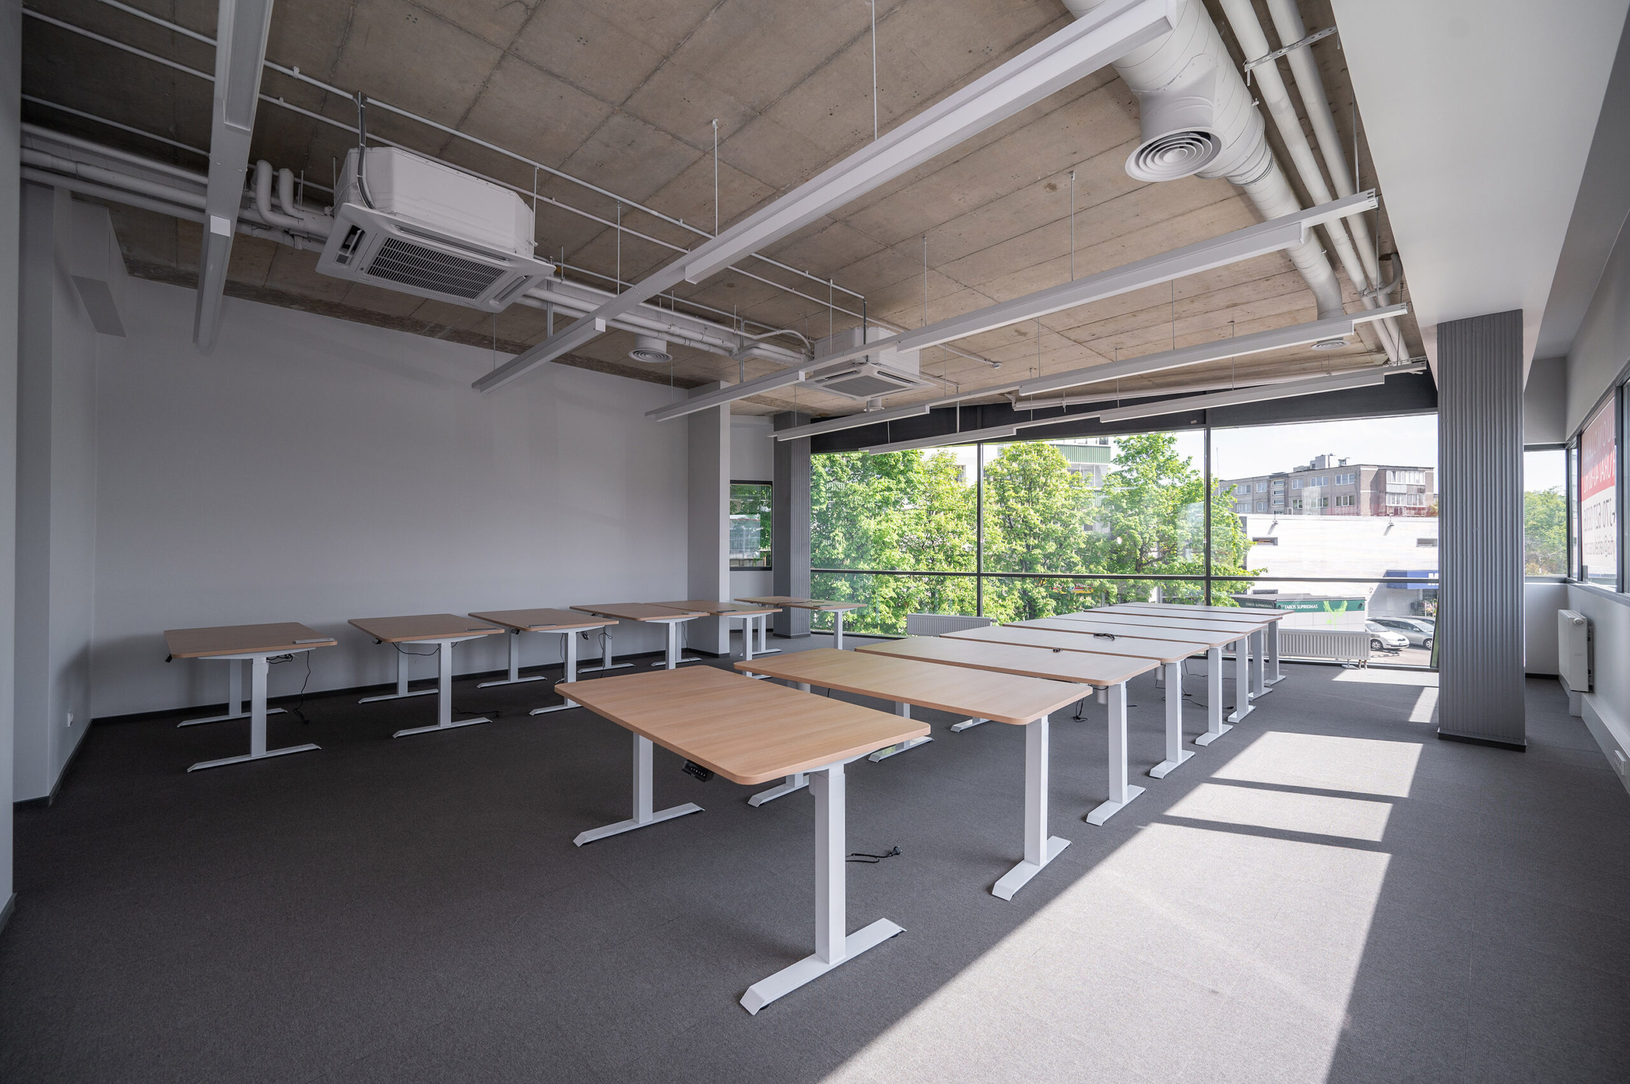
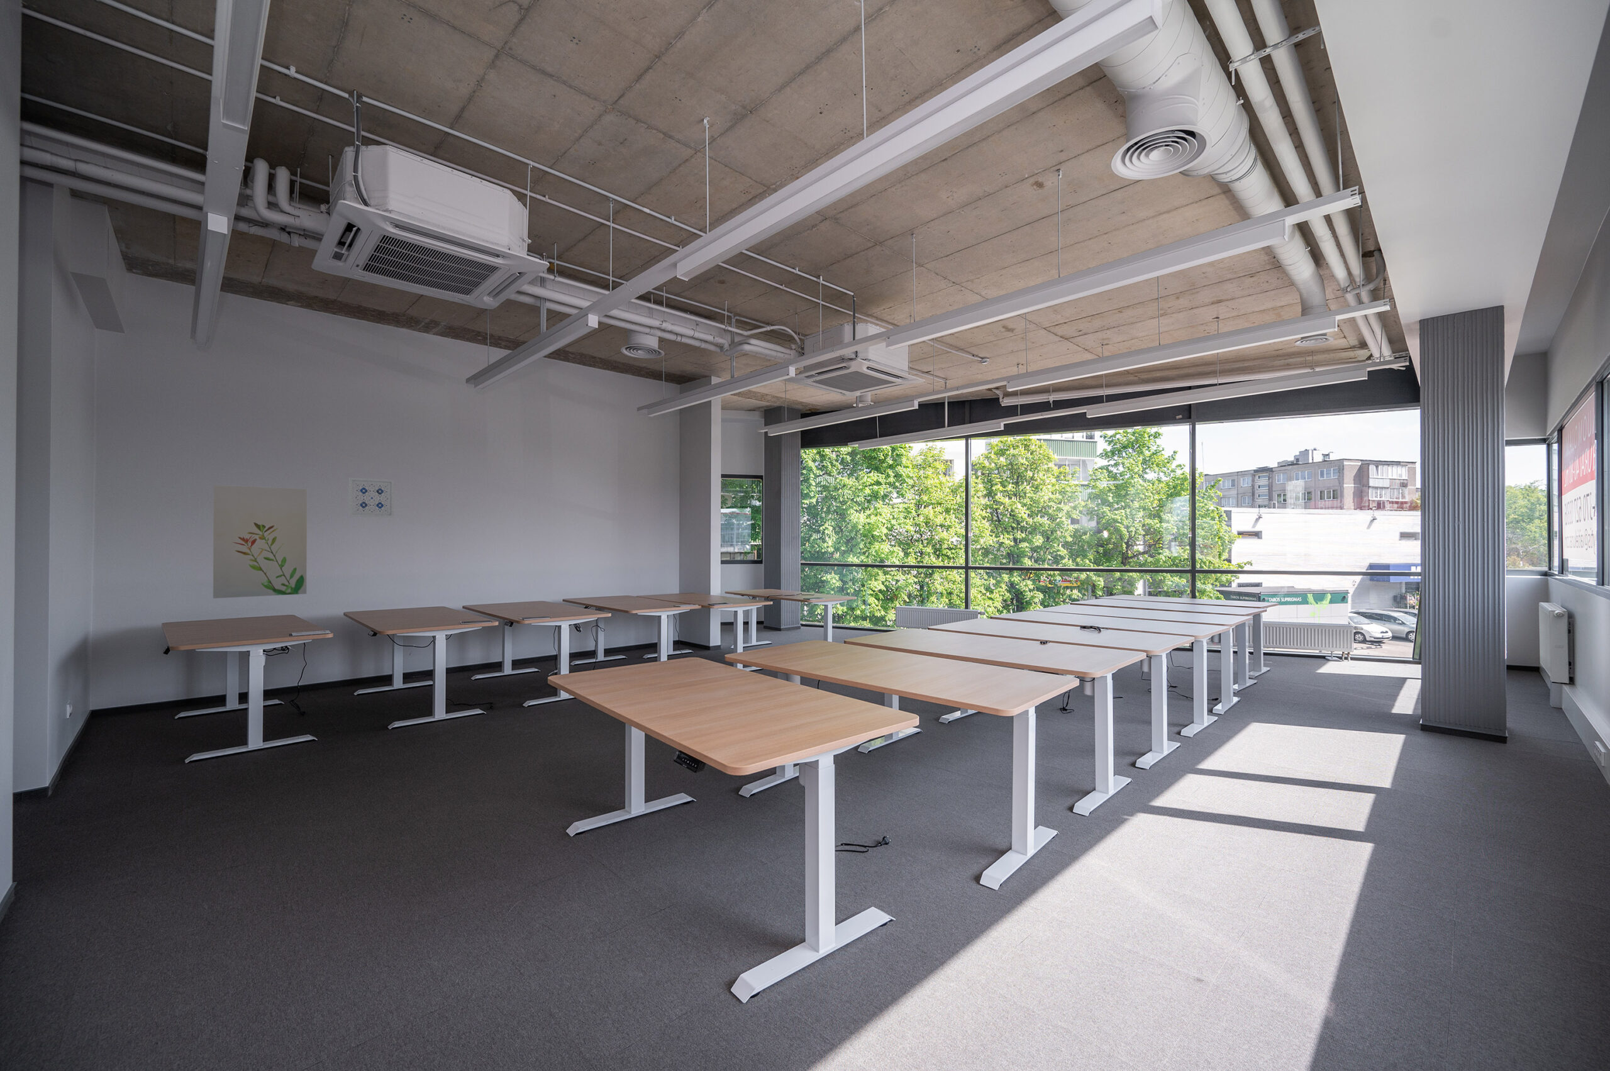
+ wall art (372, 497)
+ wall art (262, 541)
